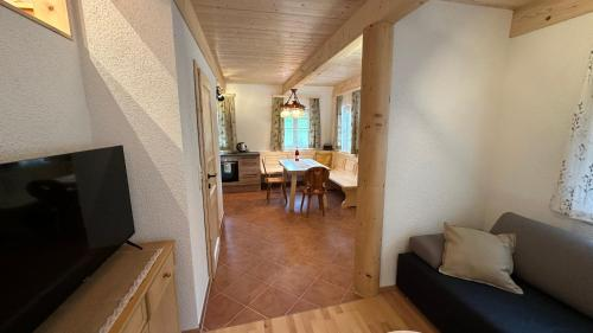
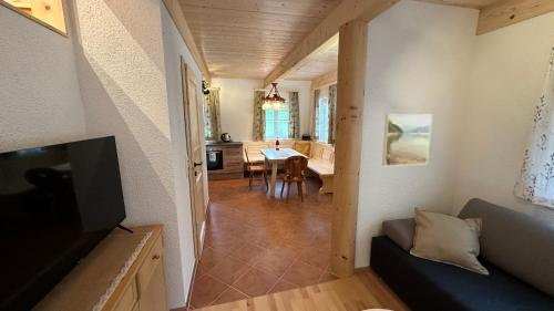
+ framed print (407, 139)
